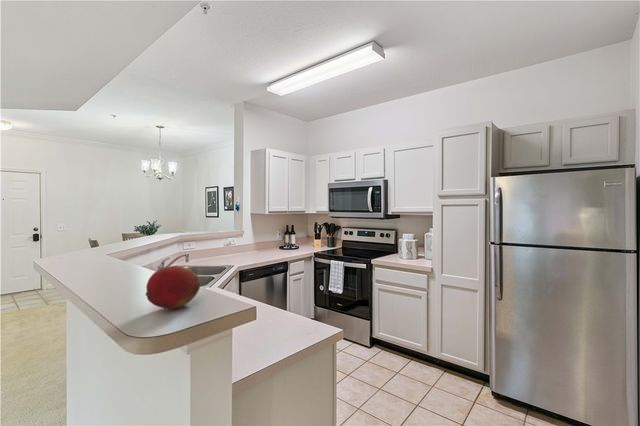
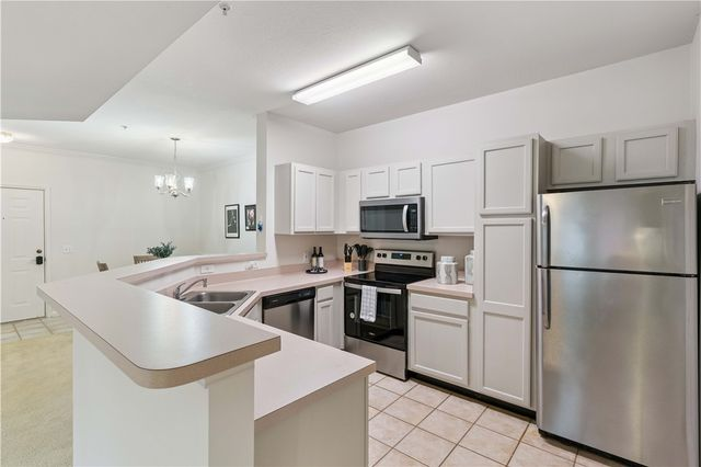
- fruit (174, 286)
